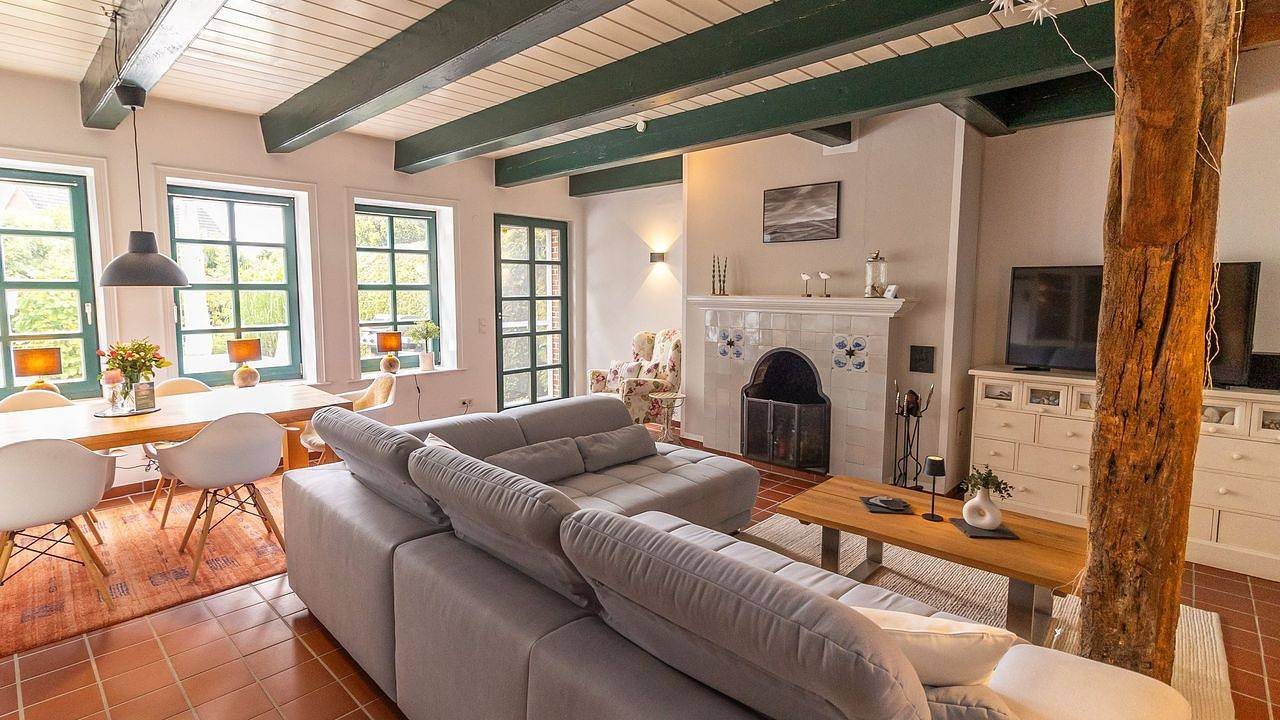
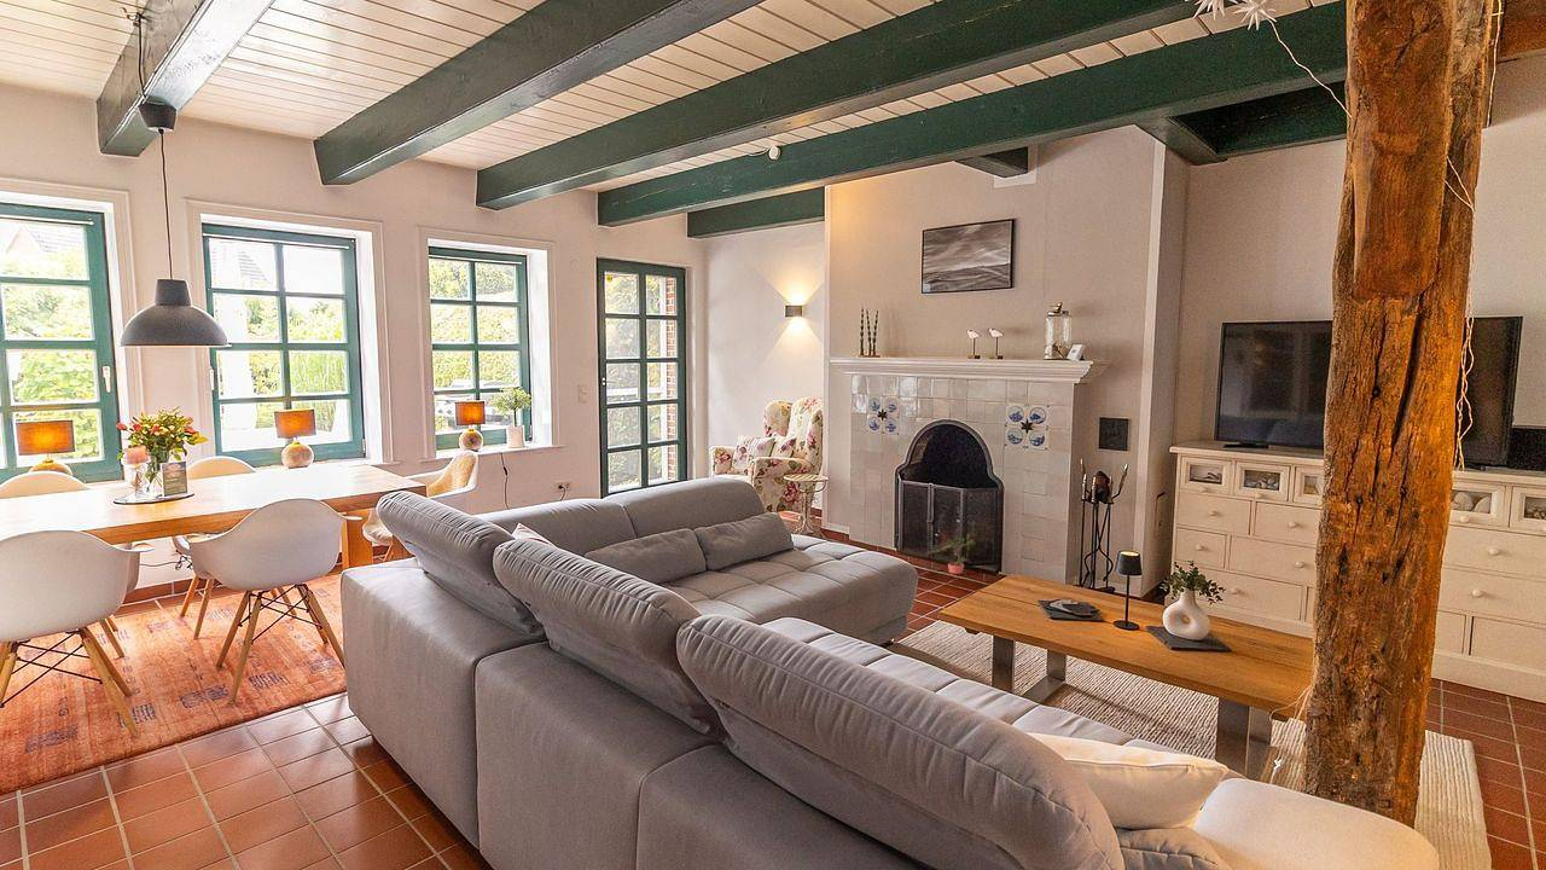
+ potted plant (949, 547)
